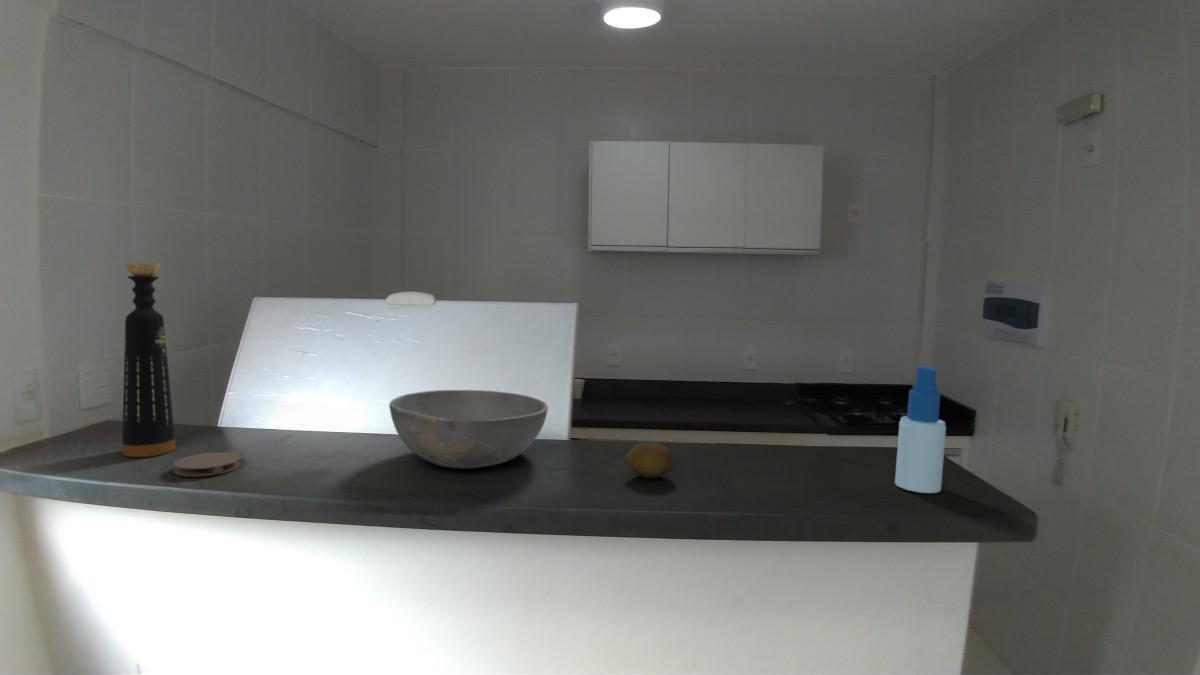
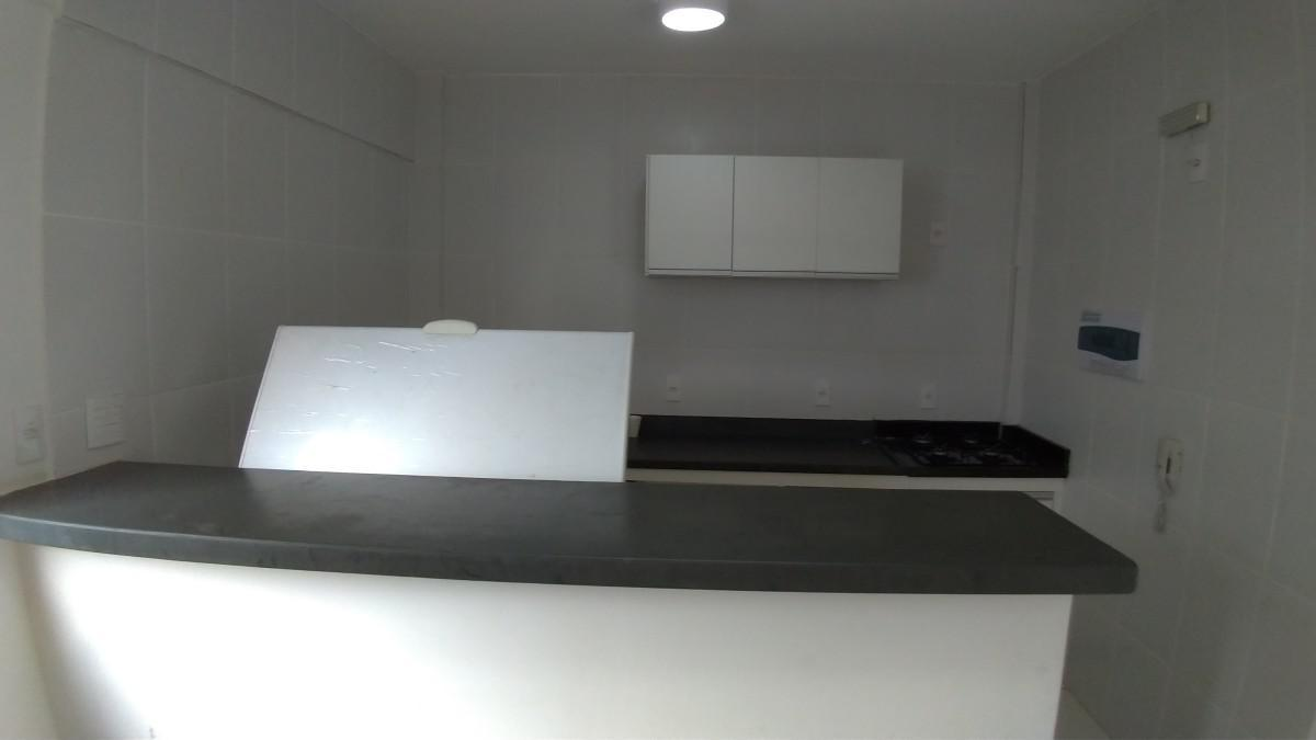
- spray bottle (922, 427)
- fruit (649, 459)
- bottle (146, 358)
- coaster (208, 463)
- bowl (469, 431)
